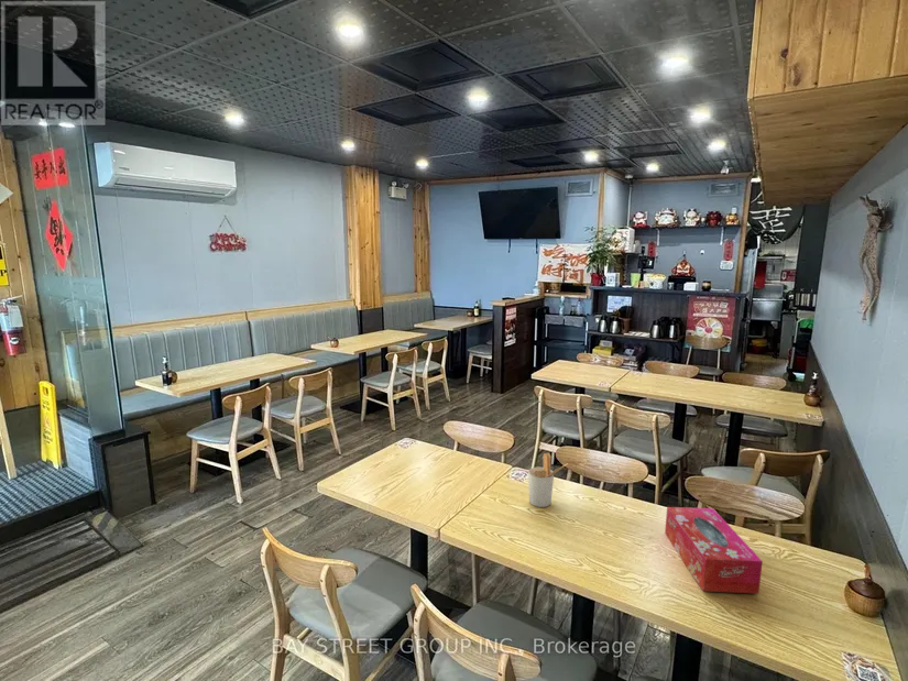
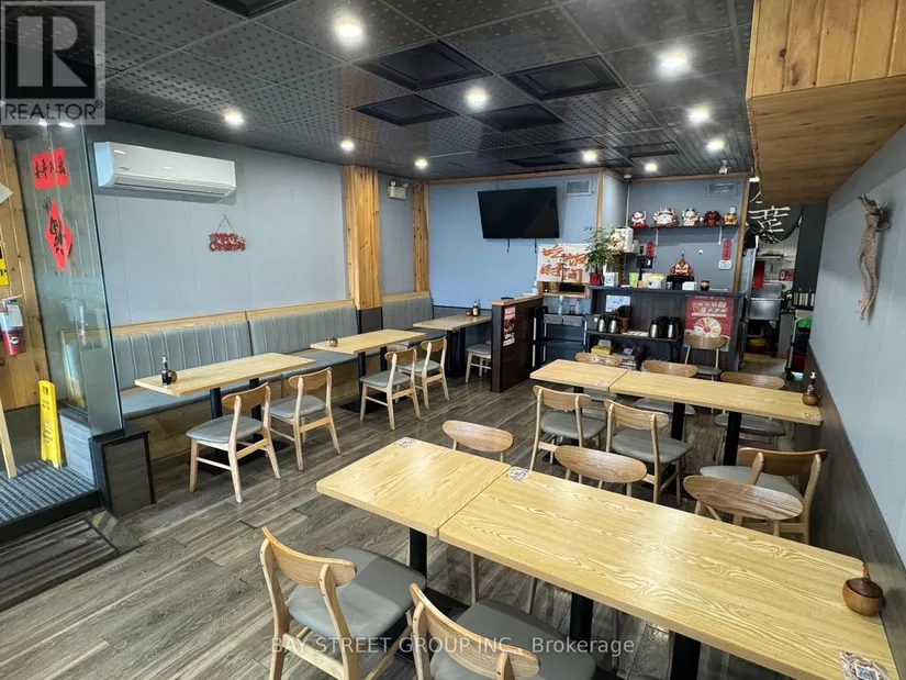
- tissue box (708, 546)
- utensil holder (547, 481)
